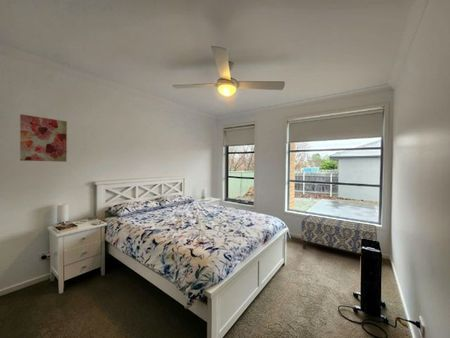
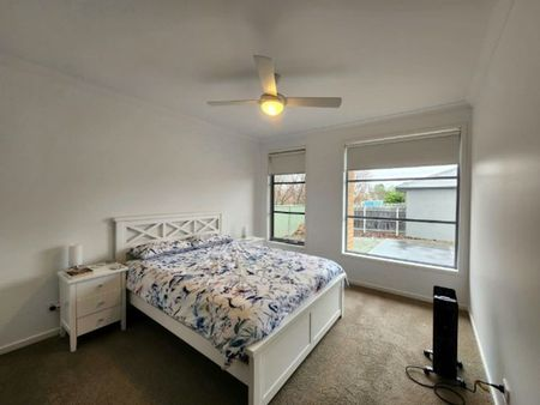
- wall art (44, 139)
- bench (336, 237)
